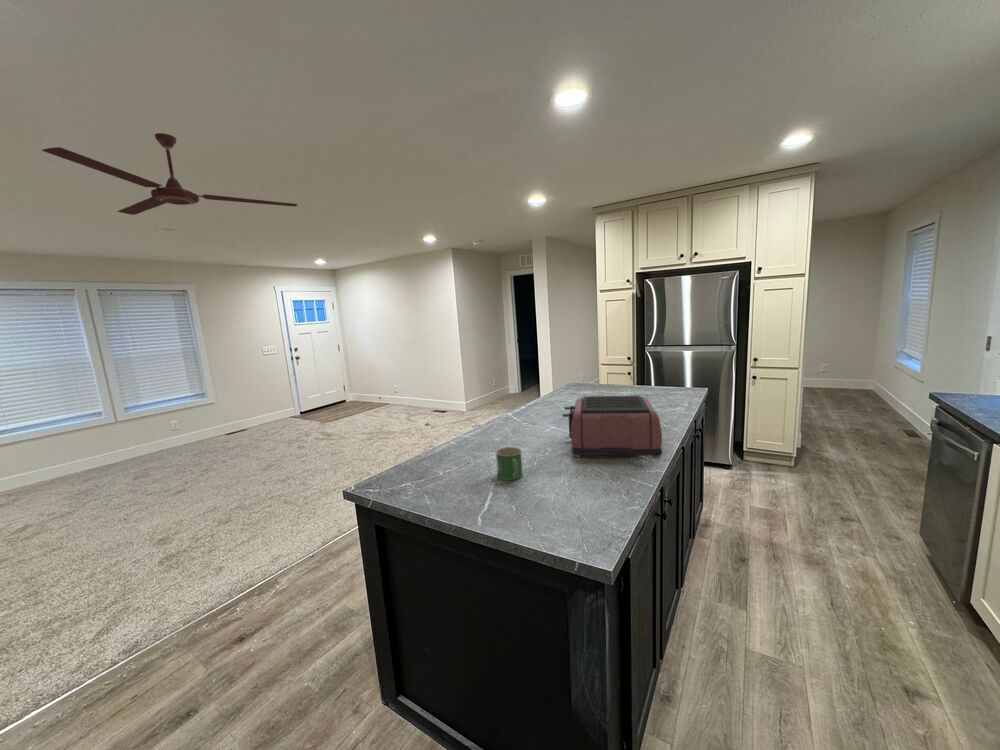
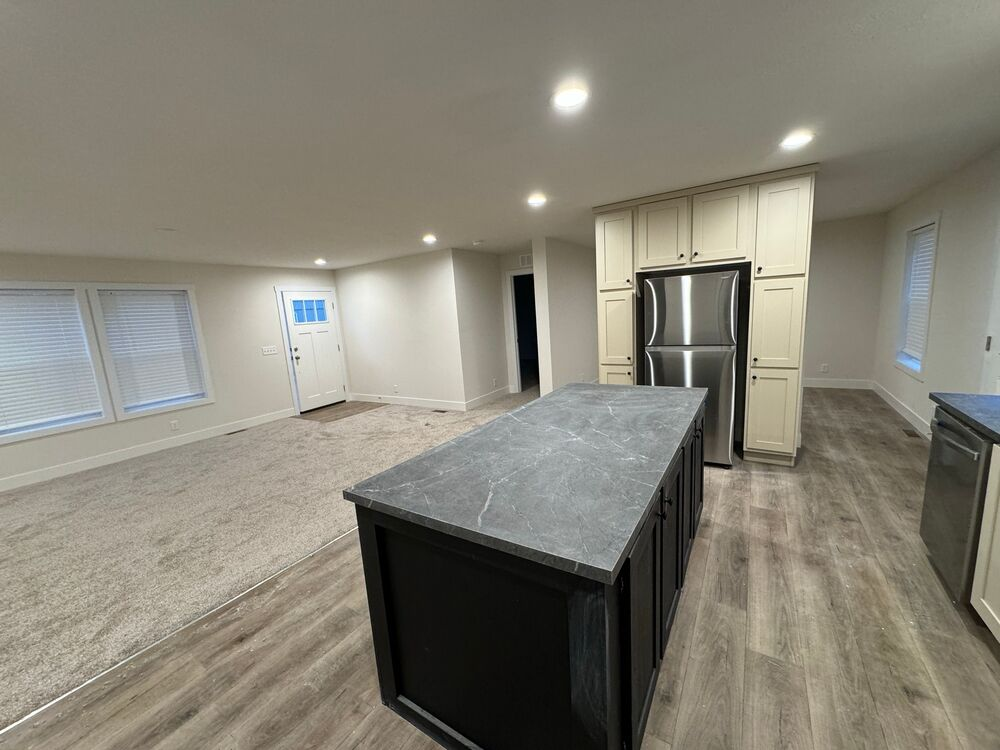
- mug (510, 464)
- ceiling fan (187, 190)
- toaster (608, 423)
